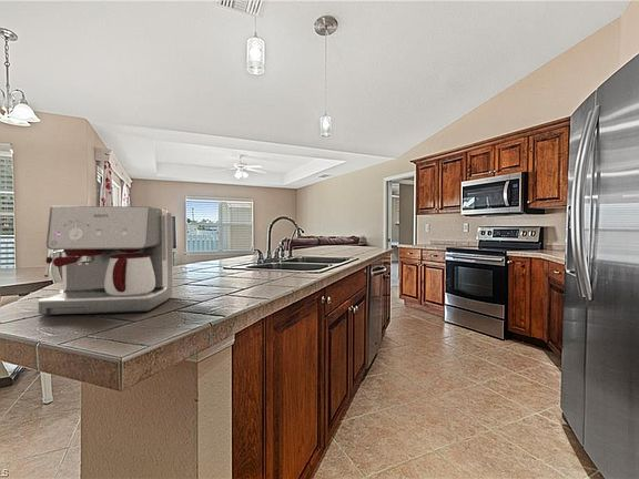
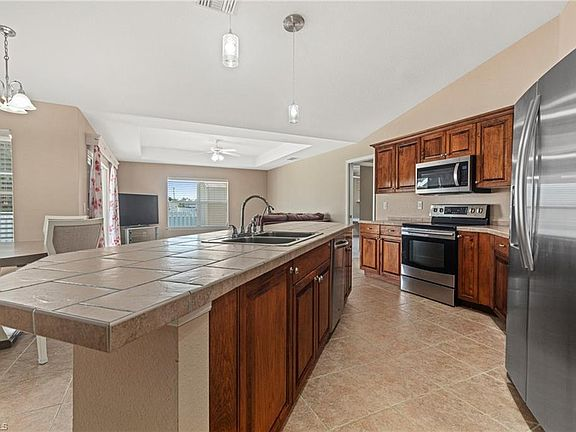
- coffee maker (111, 256)
